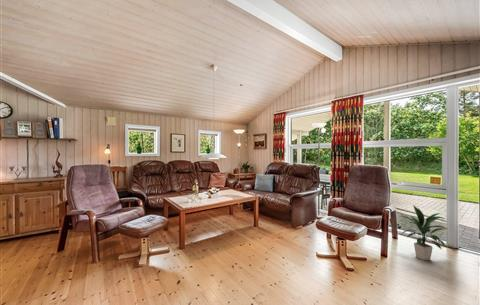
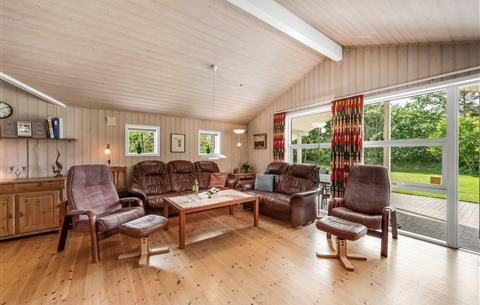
- indoor plant (425, 233)
